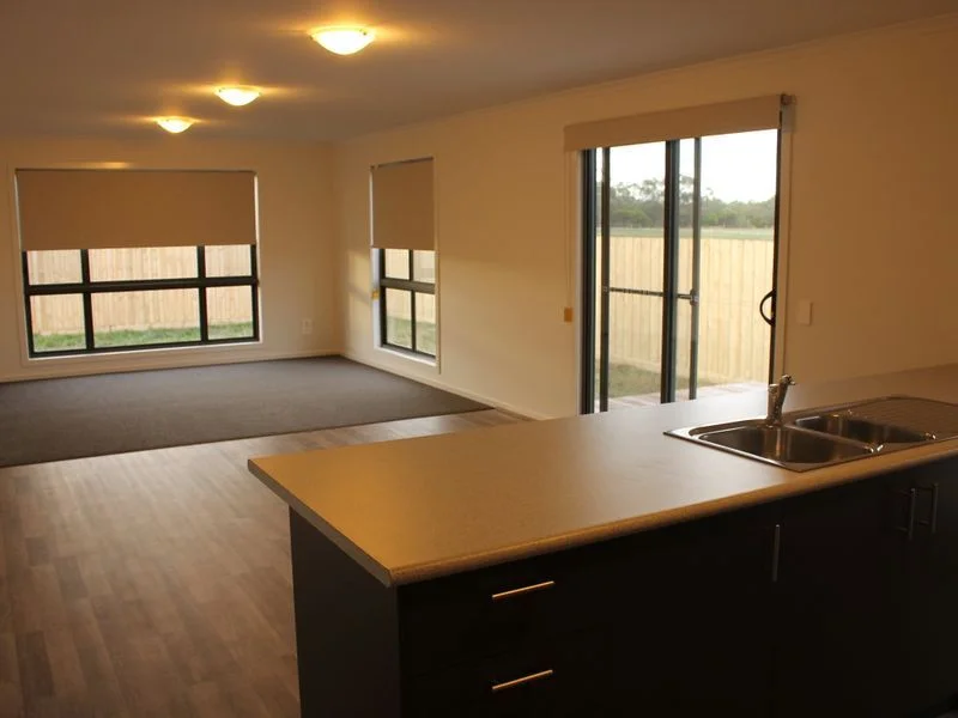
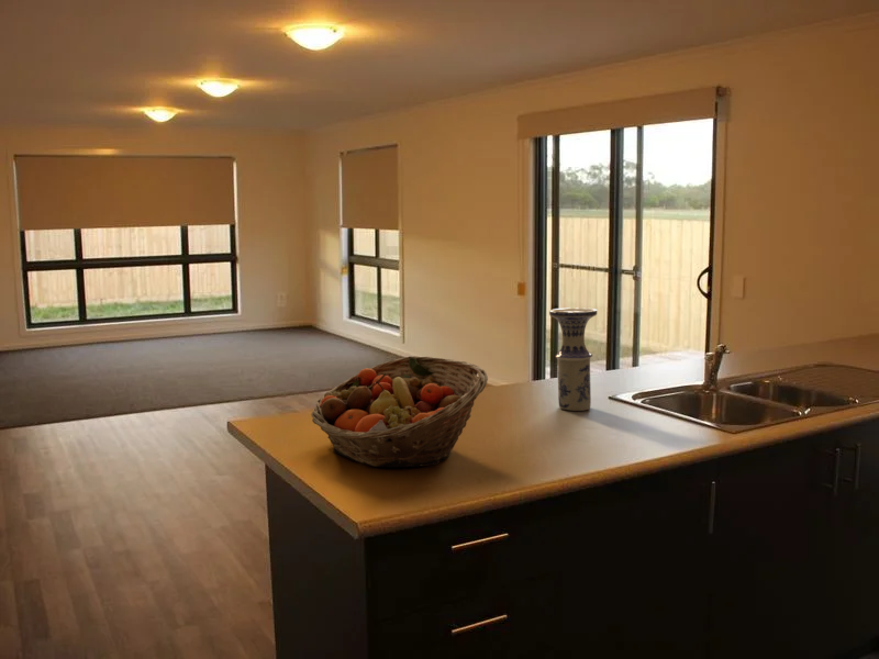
+ fruit basket (398, 407)
+ vase (572, 358)
